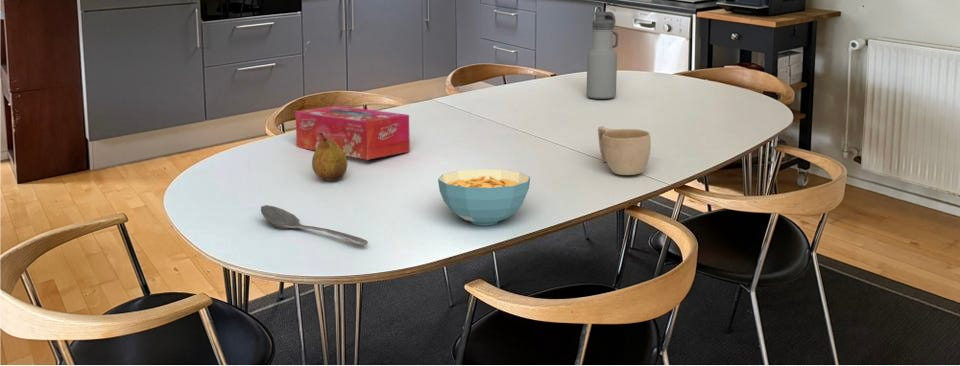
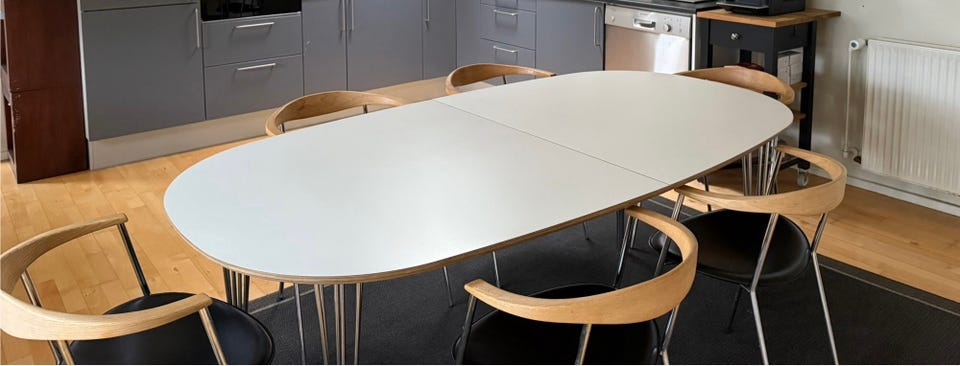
- water bottle (602, 54)
- tissue box (351, 131)
- cup (621, 150)
- cereal bowl (484, 200)
- stirrer (312, 226)
- fruit (329, 155)
